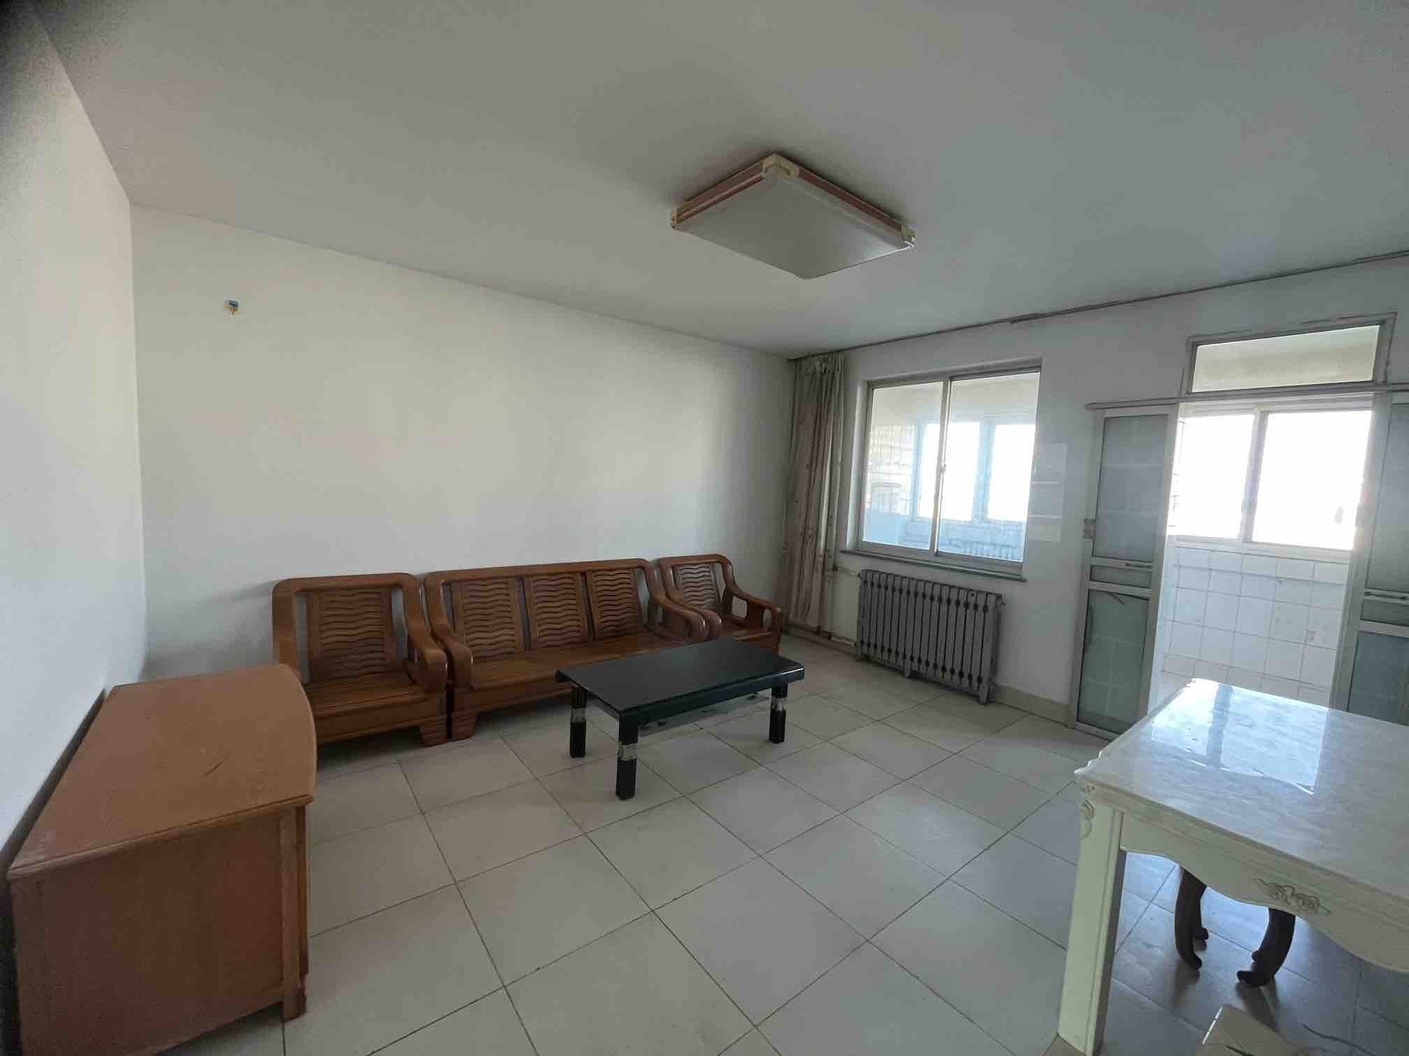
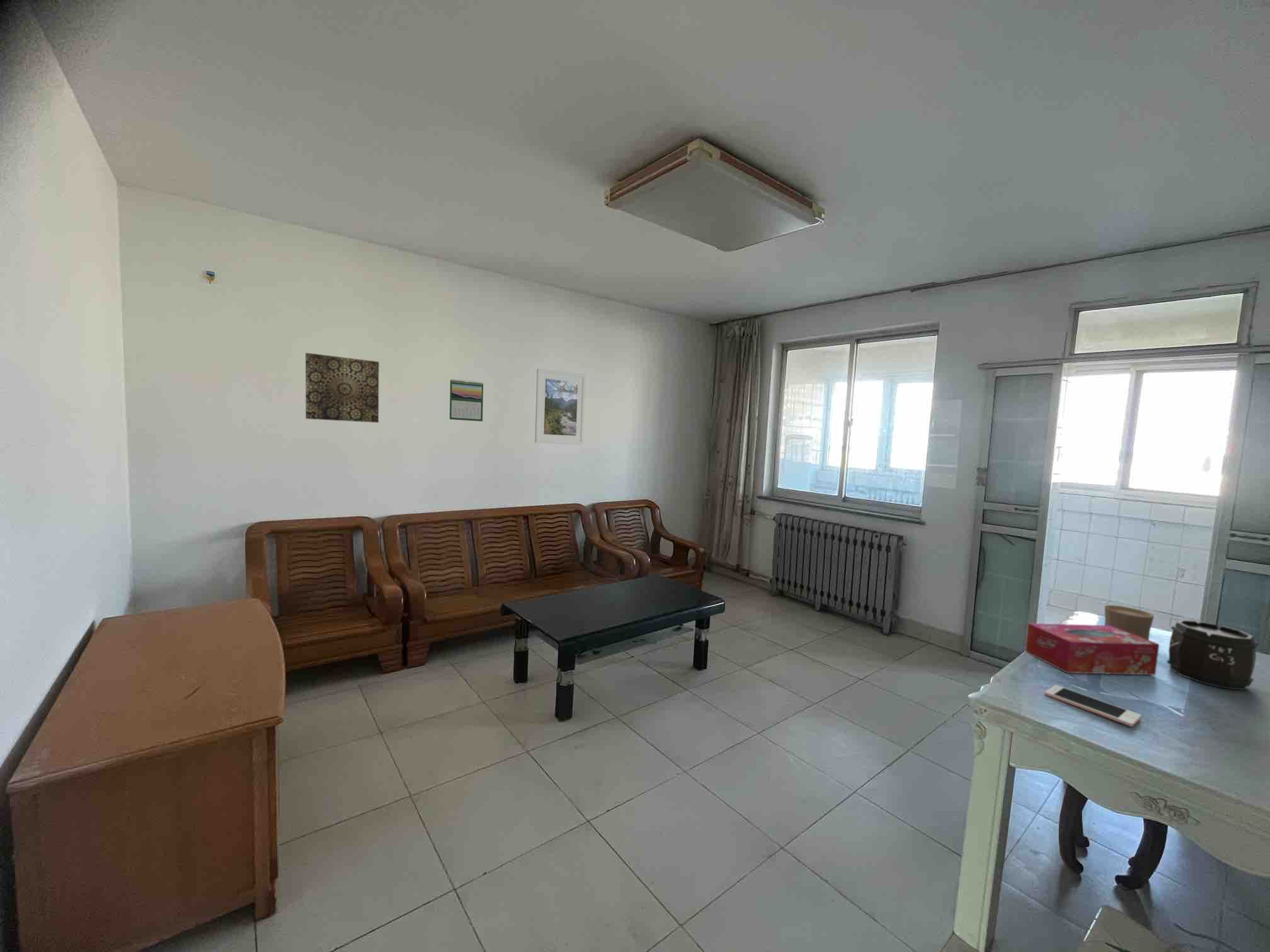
+ cell phone (1090, 704)
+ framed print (561, 407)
+ tissue box (1089, 648)
+ wall art (343, 389)
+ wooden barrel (1209, 652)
+ cup (1126, 627)
+ calendar (466, 400)
